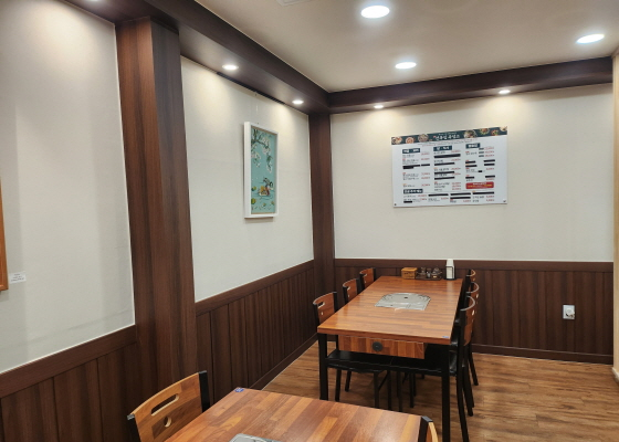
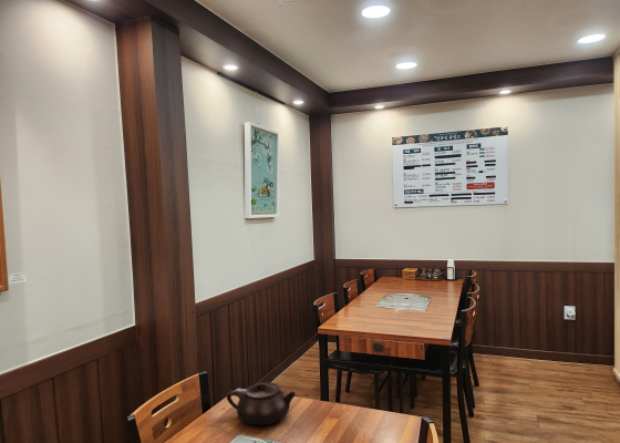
+ teapot (261, 399)
